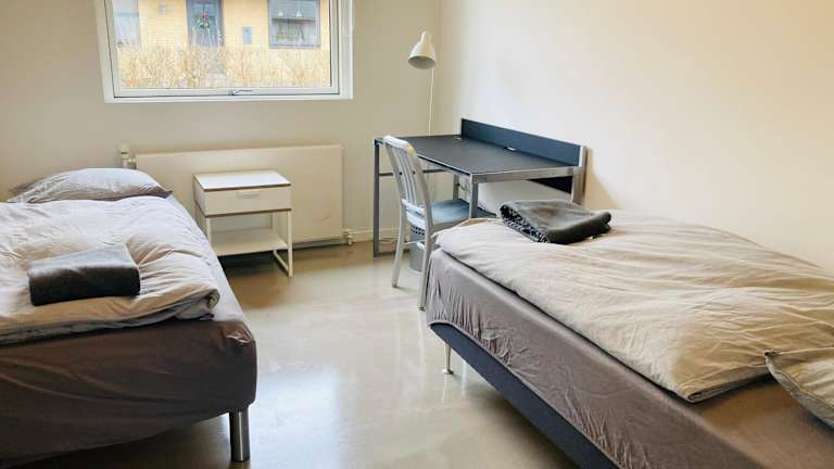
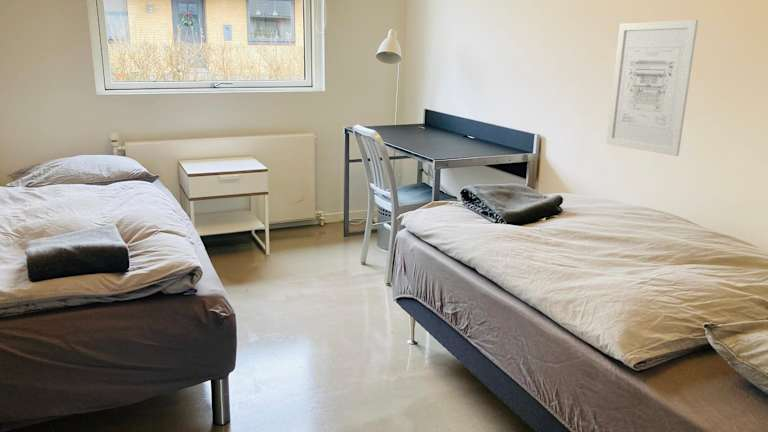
+ wall art (648, 87)
